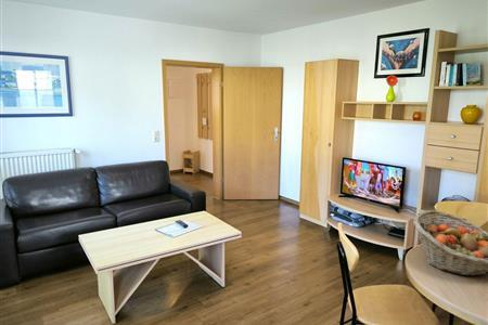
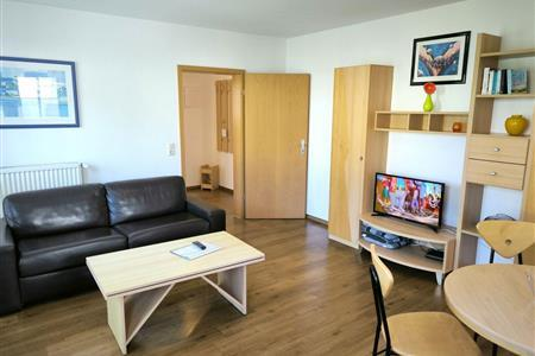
- fruit basket (455, 240)
